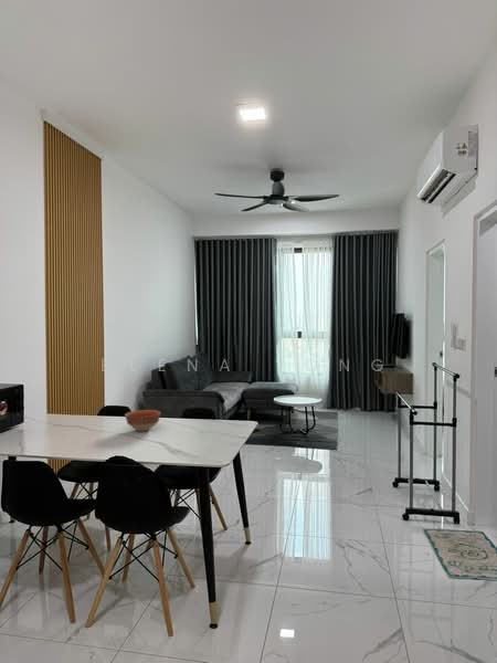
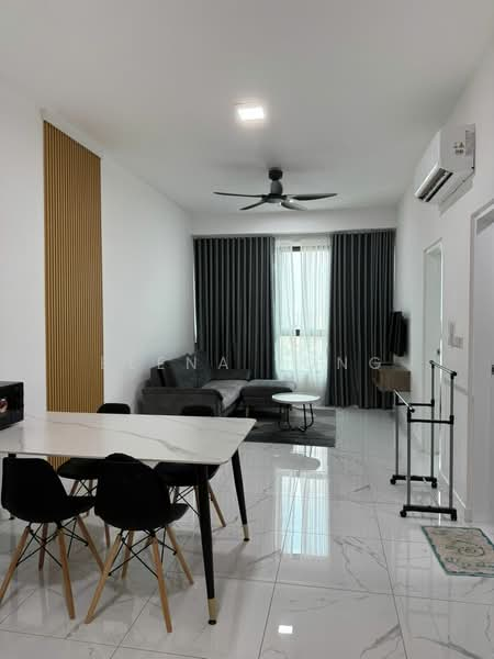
- bowl (142, 421)
